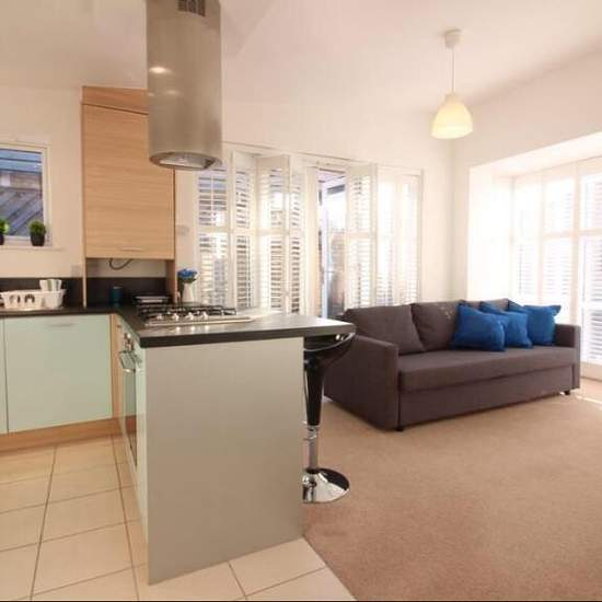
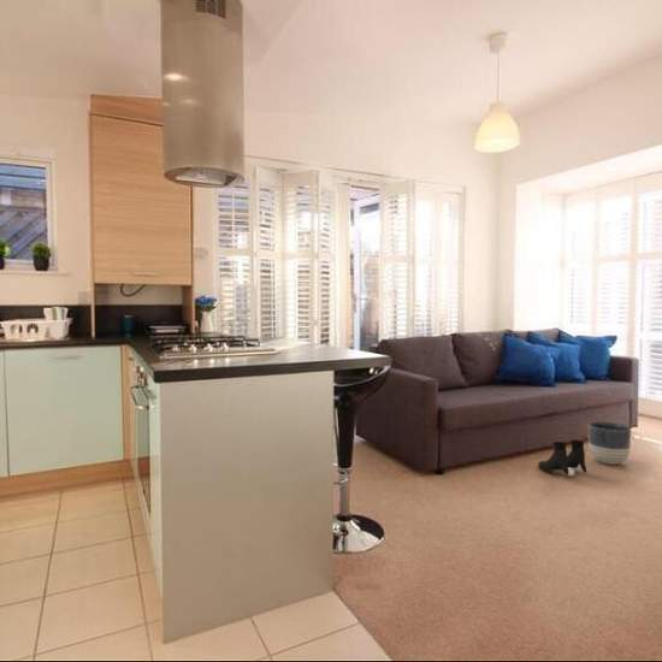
+ planter (608, 444)
+ boots (561, 454)
